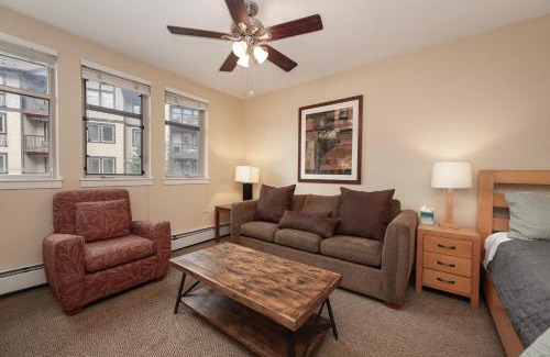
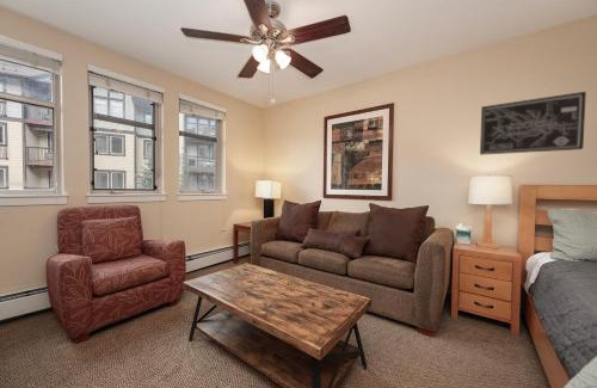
+ wall art (527, 125)
